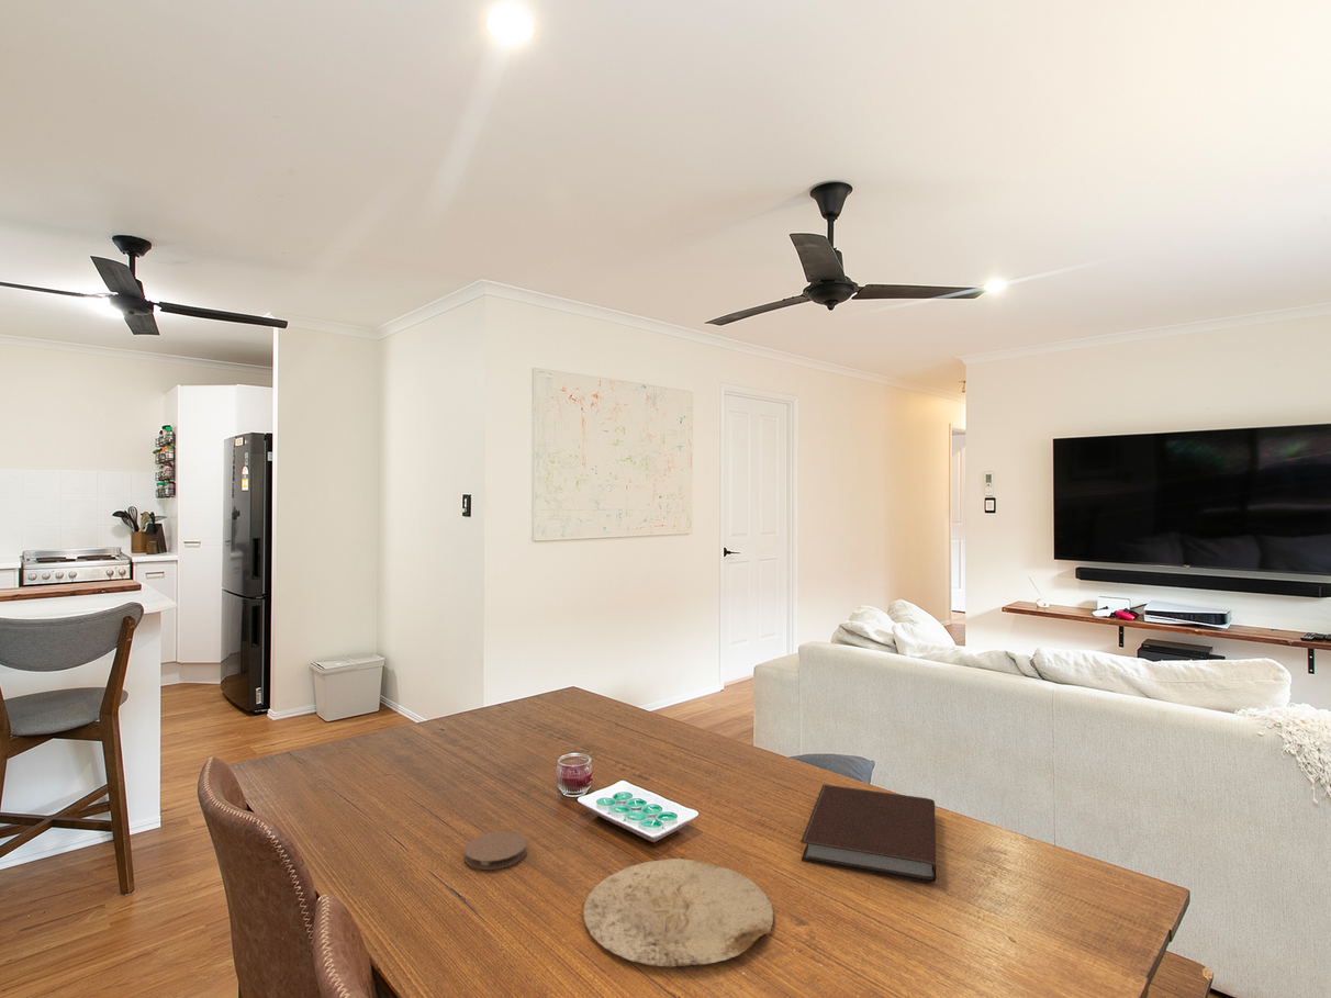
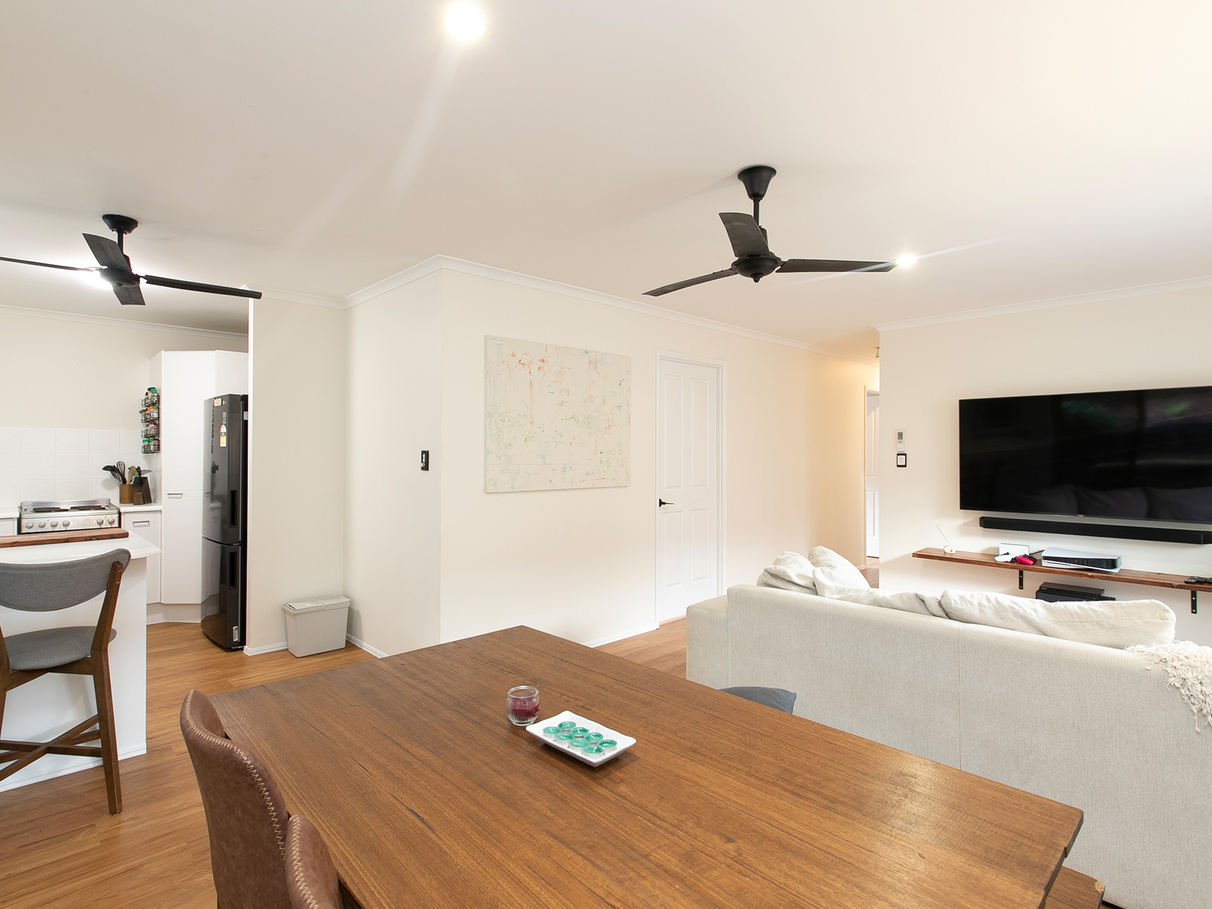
- coaster (495, 849)
- plate (678, 902)
- notebook (872, 827)
